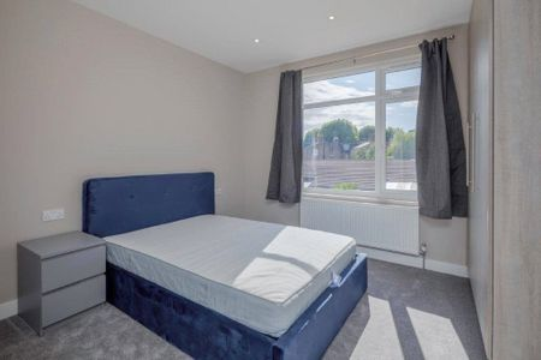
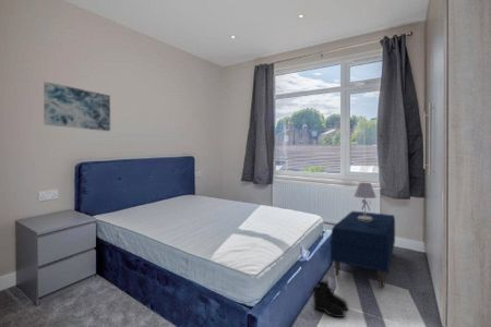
+ bench (366, 242)
+ wall art (80, 108)
+ table lamp (364, 201)
+ boots (330, 295)
